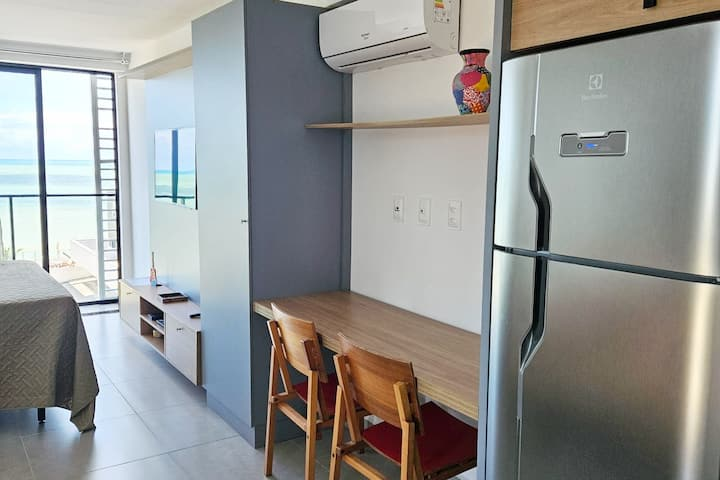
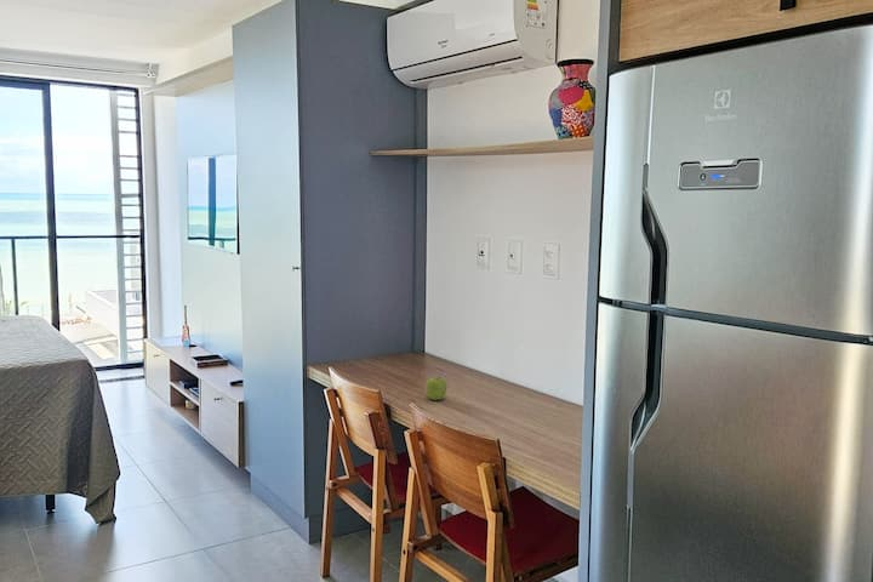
+ fruit (435, 387)
